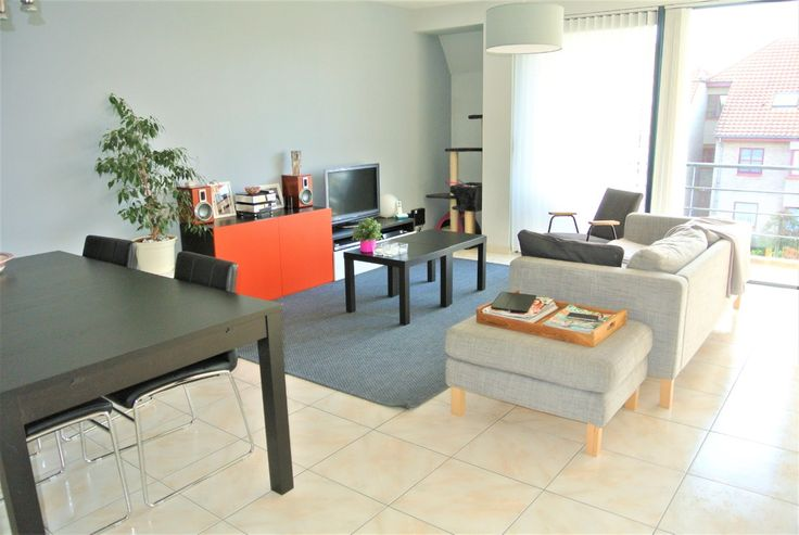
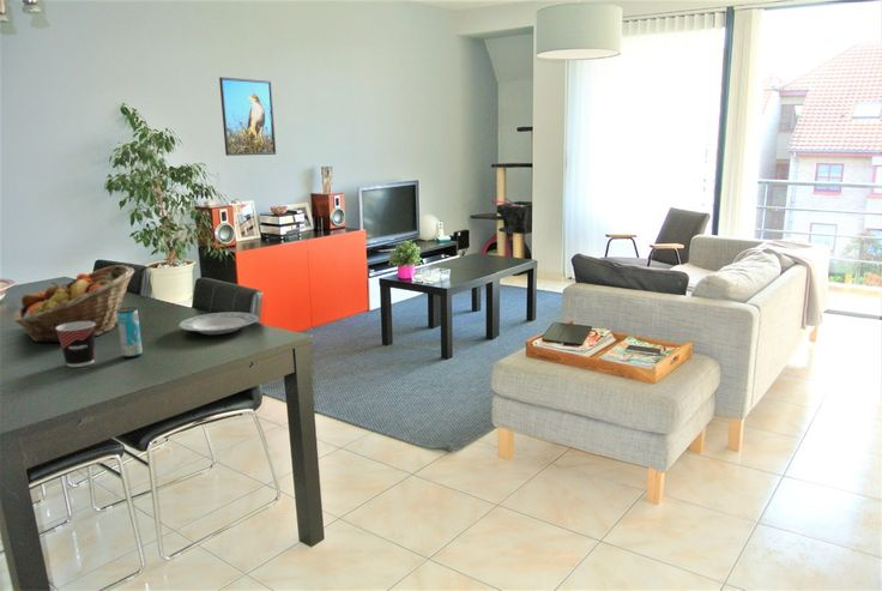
+ cup (78, 344)
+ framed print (248, 117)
+ plate (219, 325)
+ fruit basket (77, 301)
+ beverage can (129, 332)
